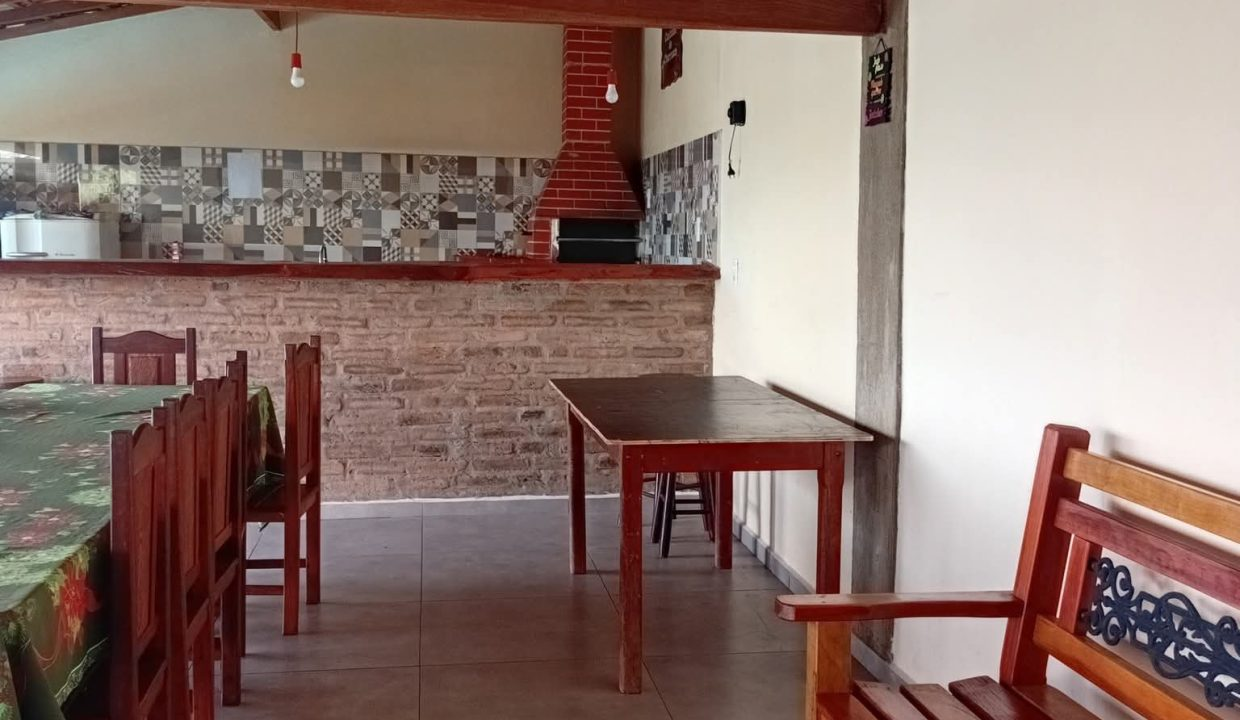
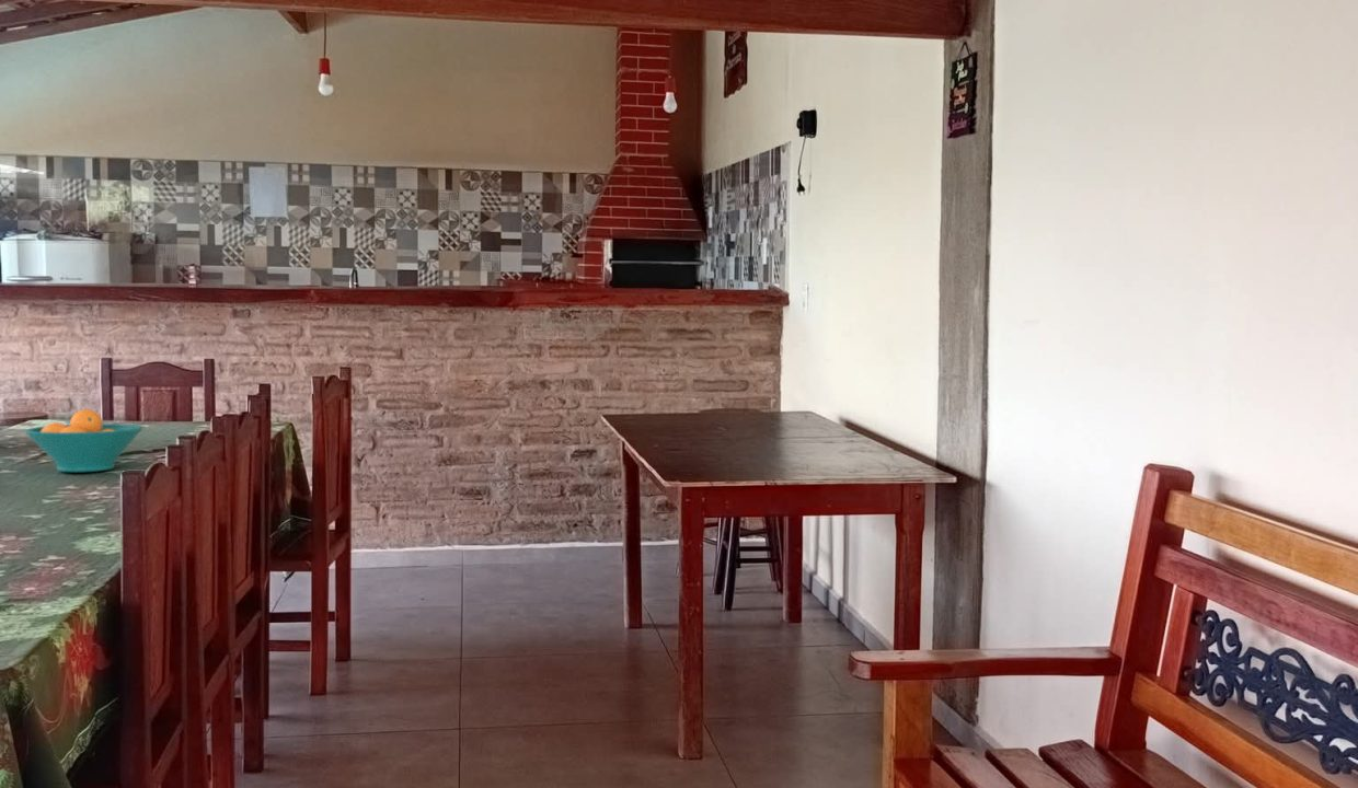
+ fruit bowl (84, 439)
